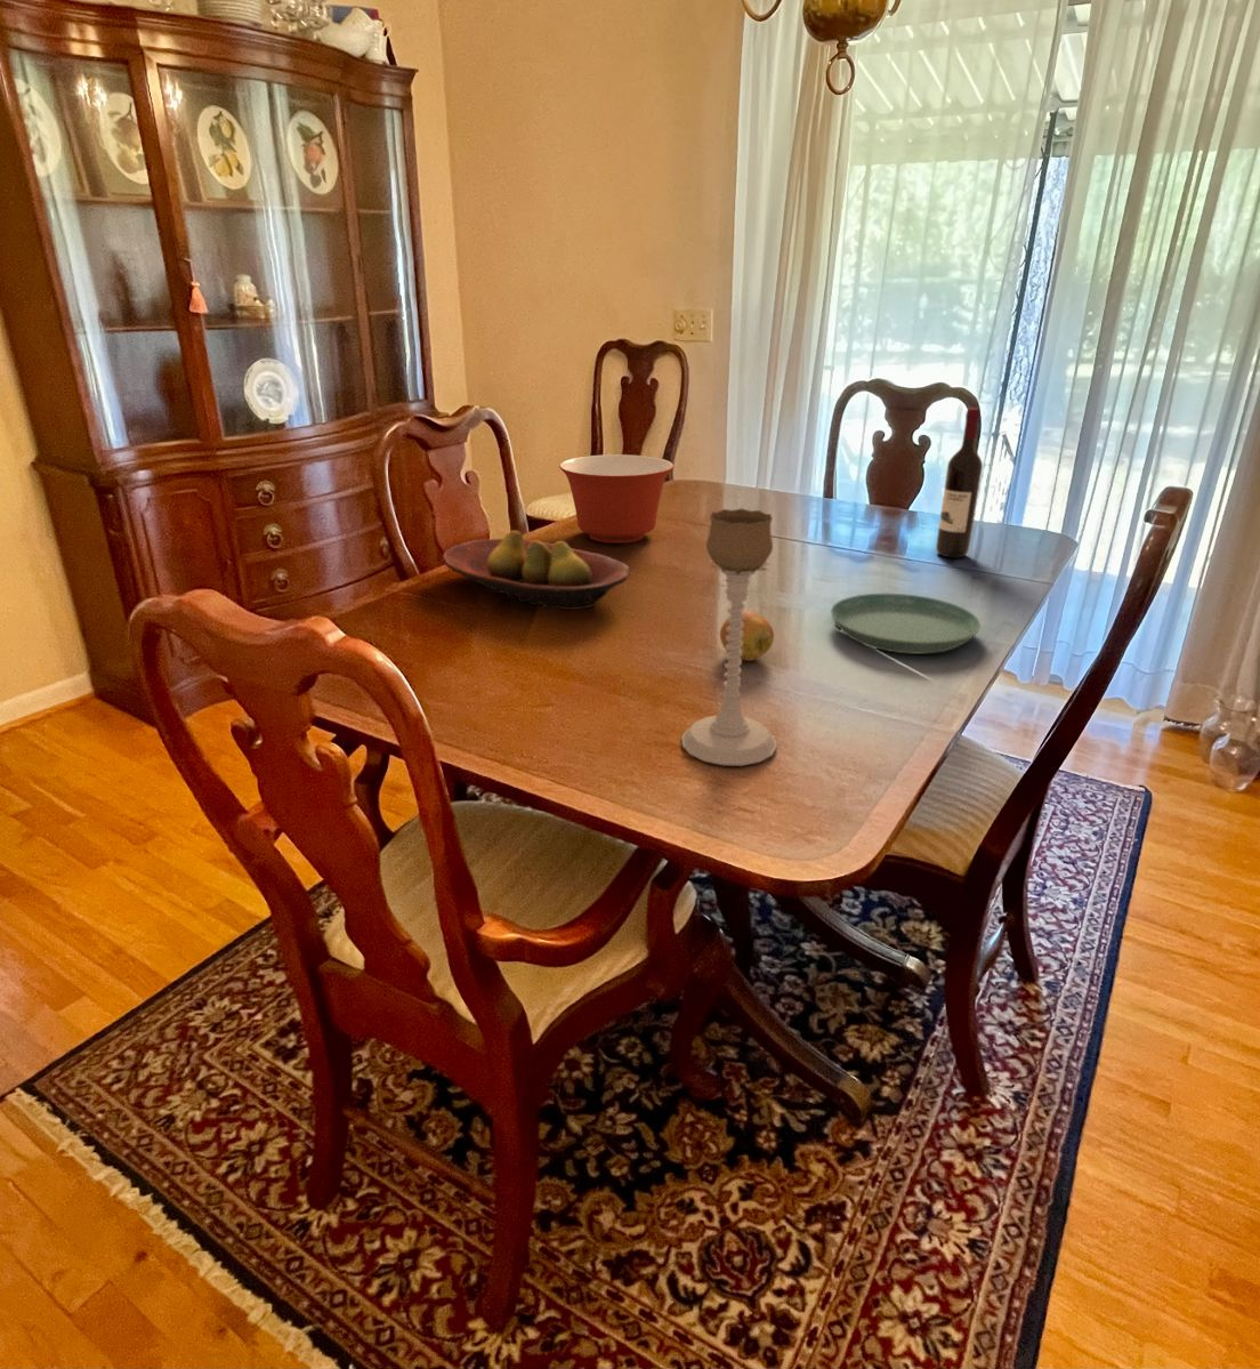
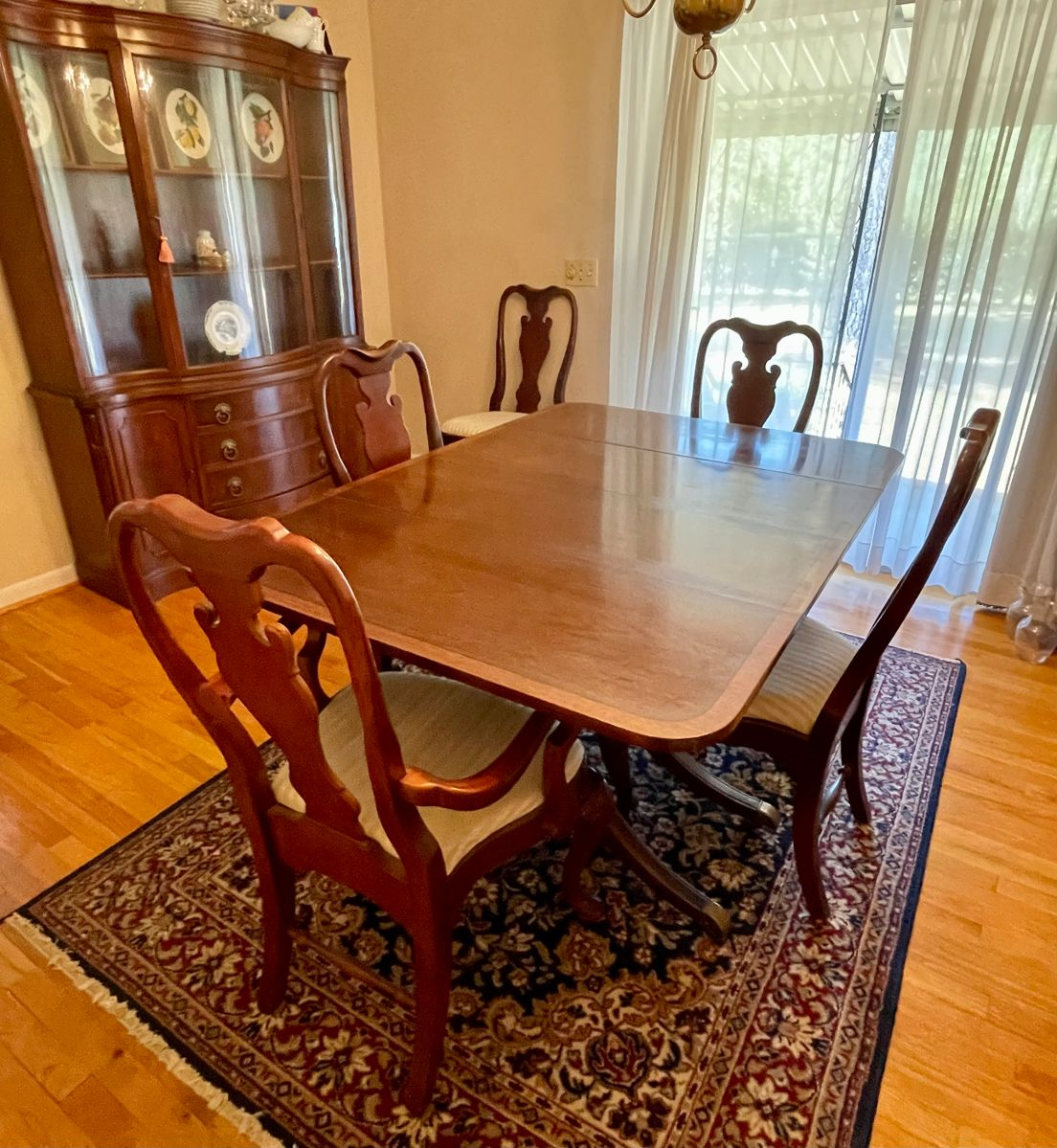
- saucer (902, 624)
- mixing bowl (616, 500)
- apple (744, 633)
- candle holder (734, 634)
- fruit bowl (534, 564)
- wine bottle (962, 483)
